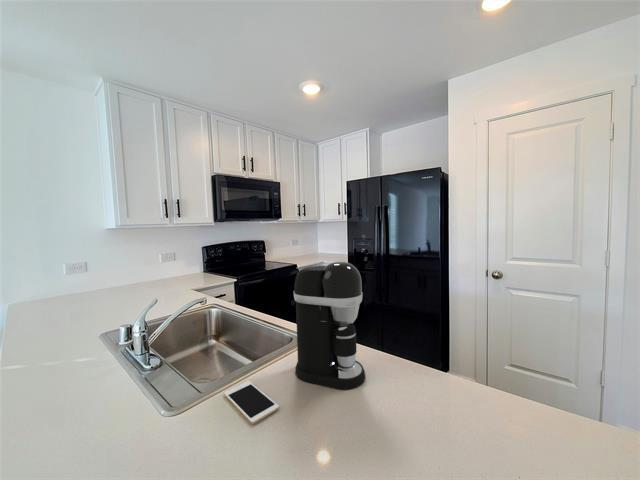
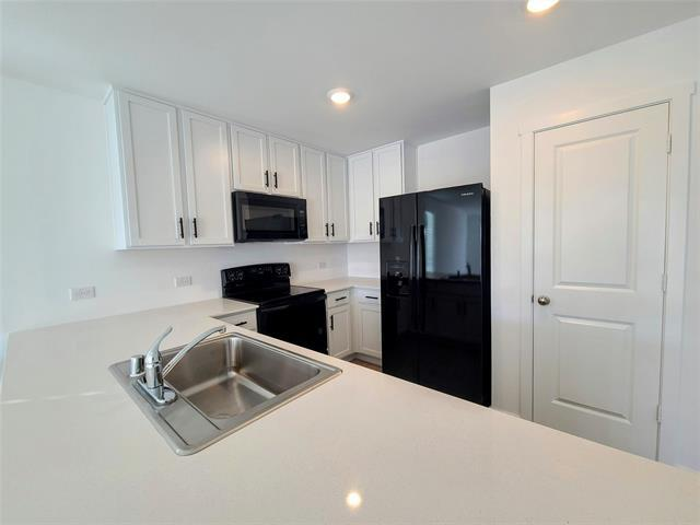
- coffee maker (327, 318)
- cell phone (250, 400)
